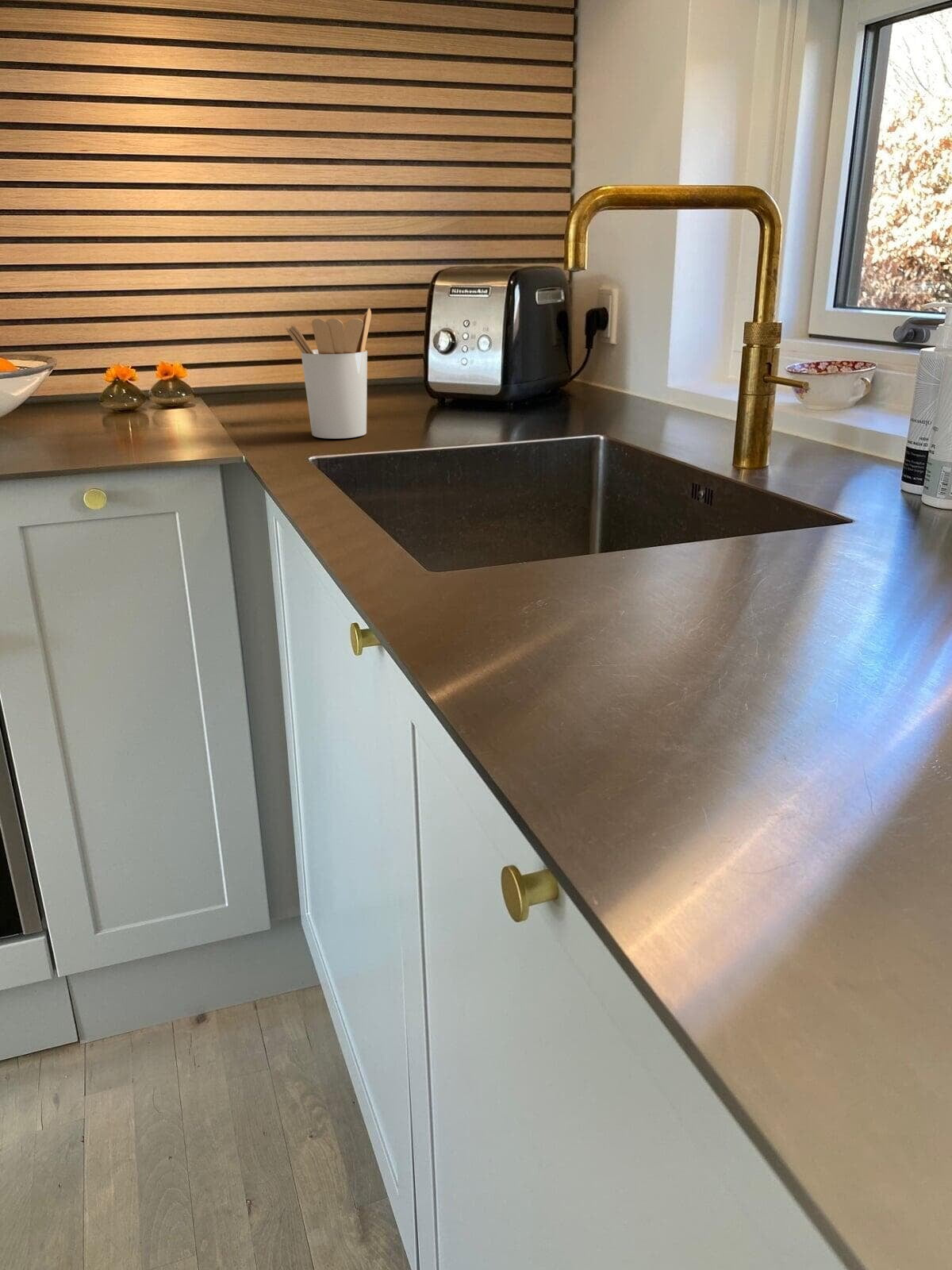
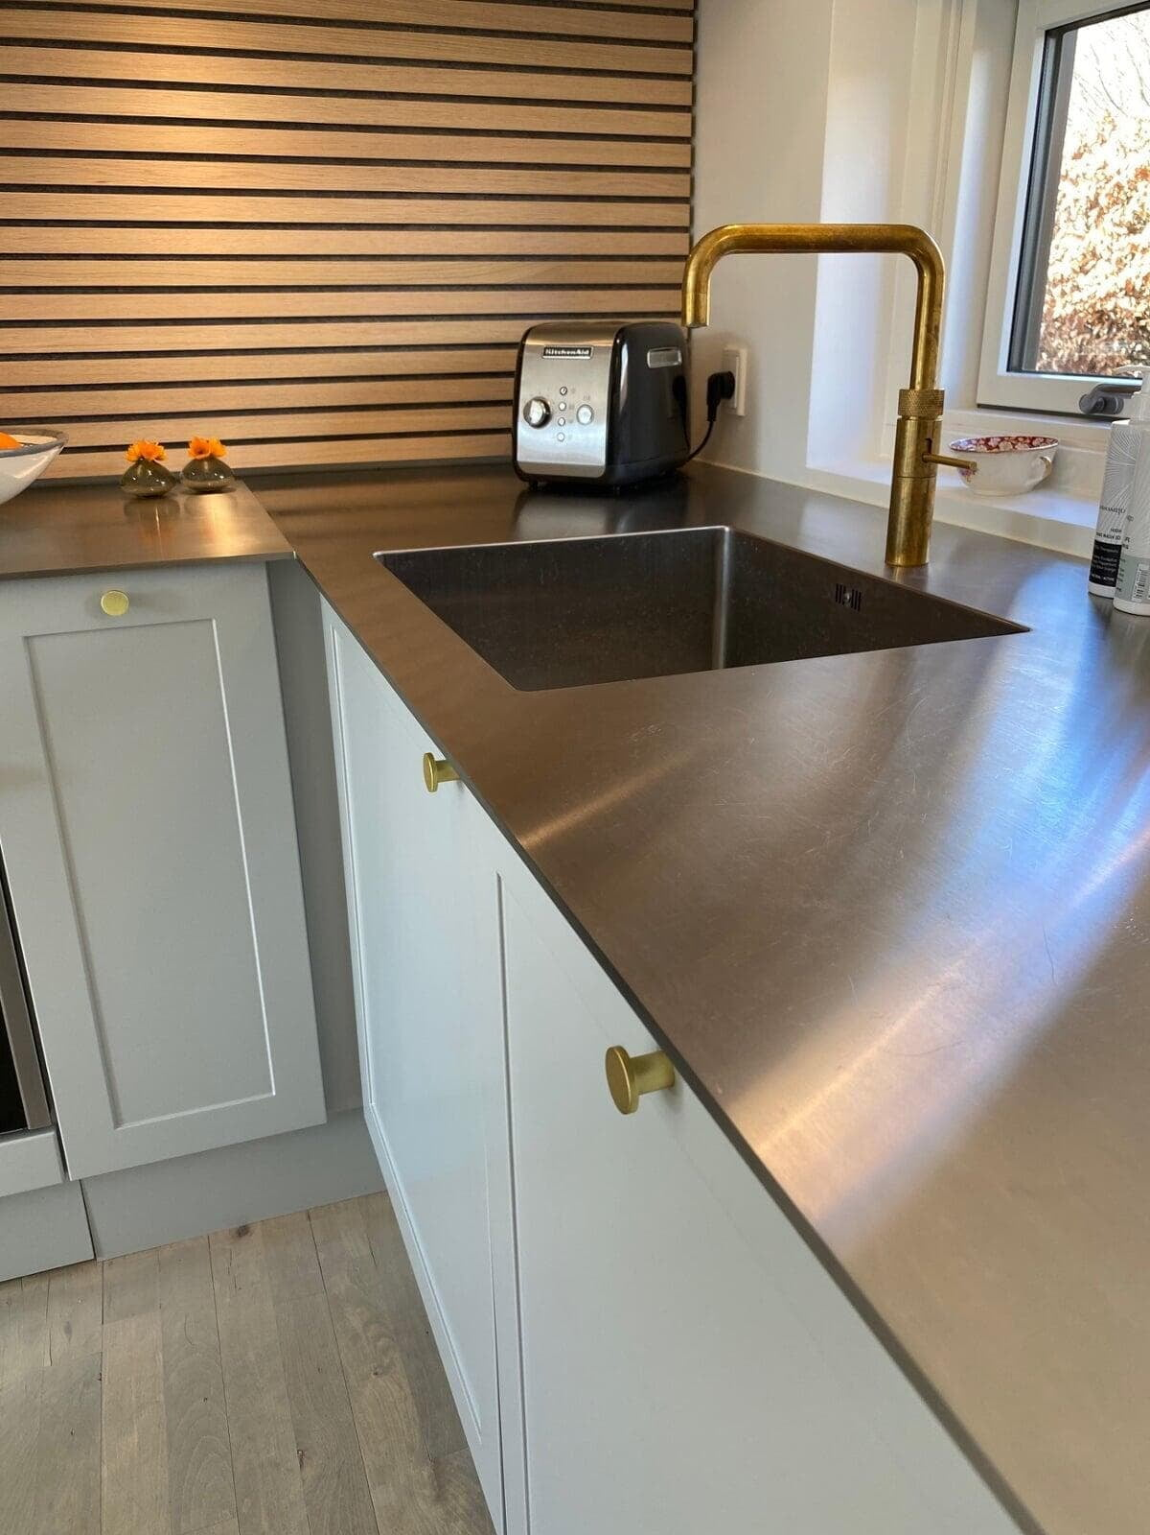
- utensil holder (337, 375)
